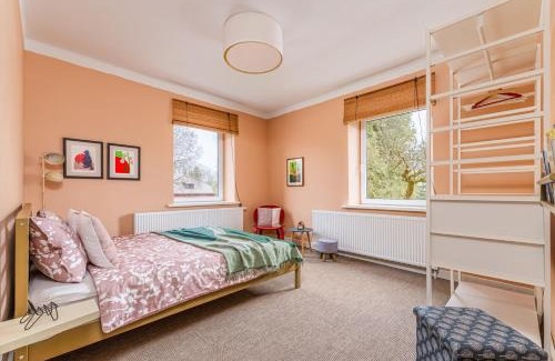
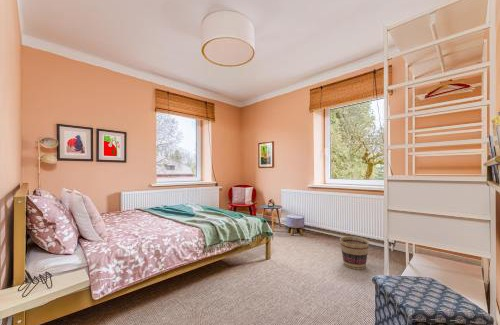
+ basket (354, 252)
